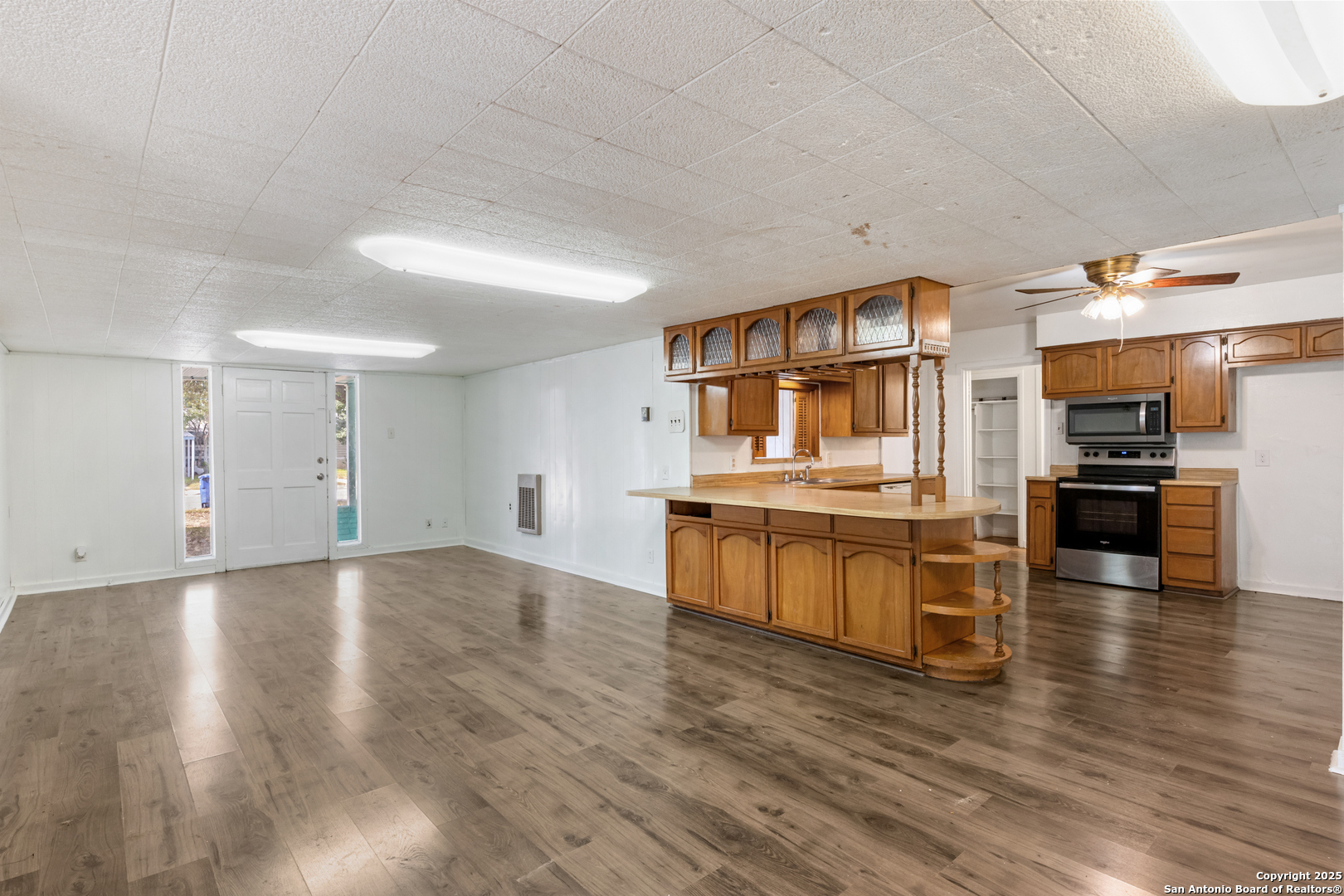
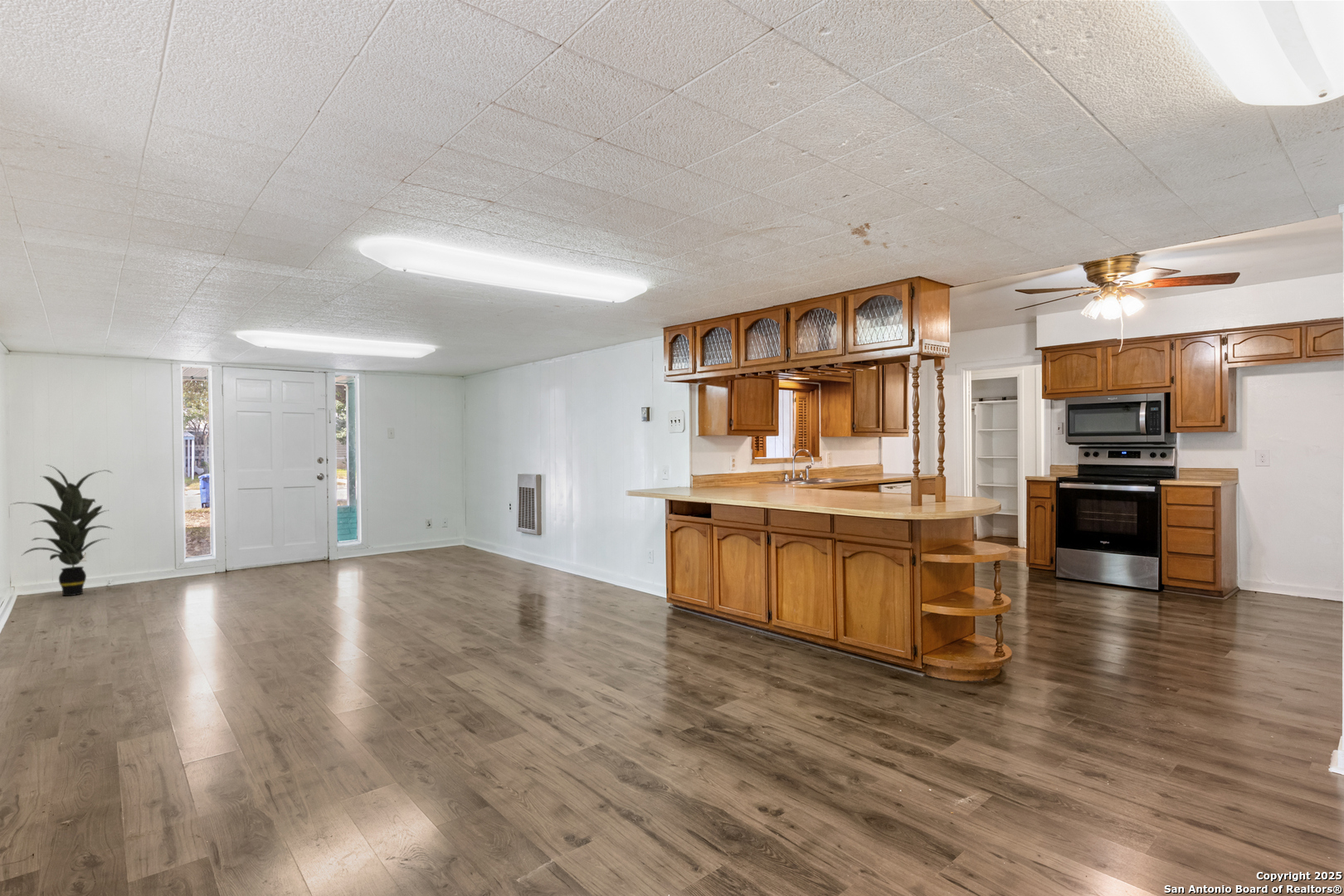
+ indoor plant (66, 529)
